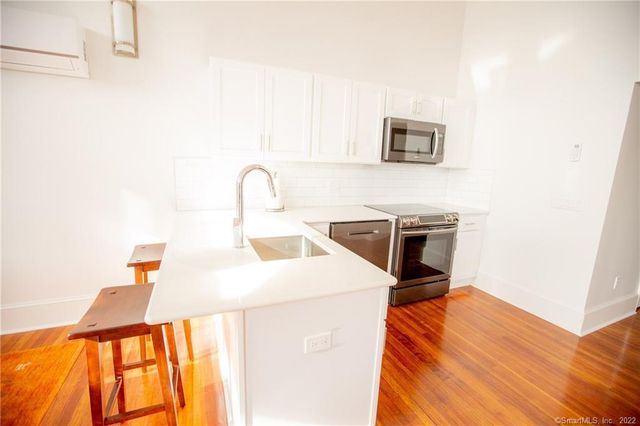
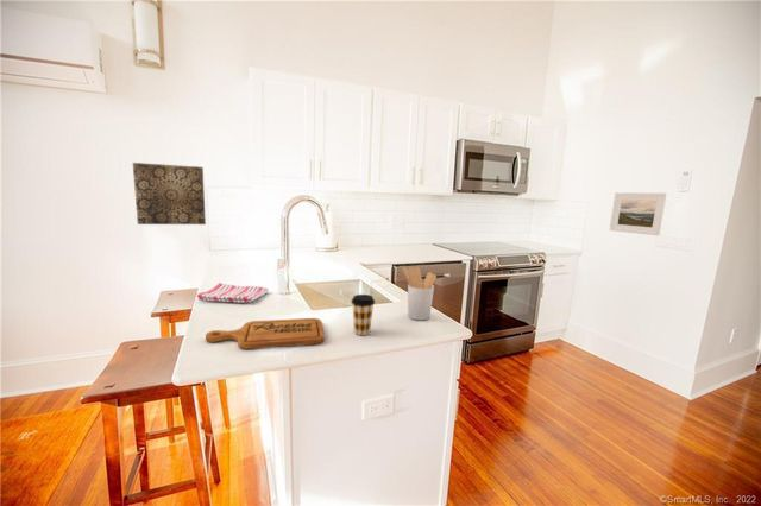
+ dish towel (234, 292)
+ cutting board (266, 333)
+ coffee cup (363, 315)
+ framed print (636, 213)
+ wall art (170, 195)
+ utensil holder (416, 291)
